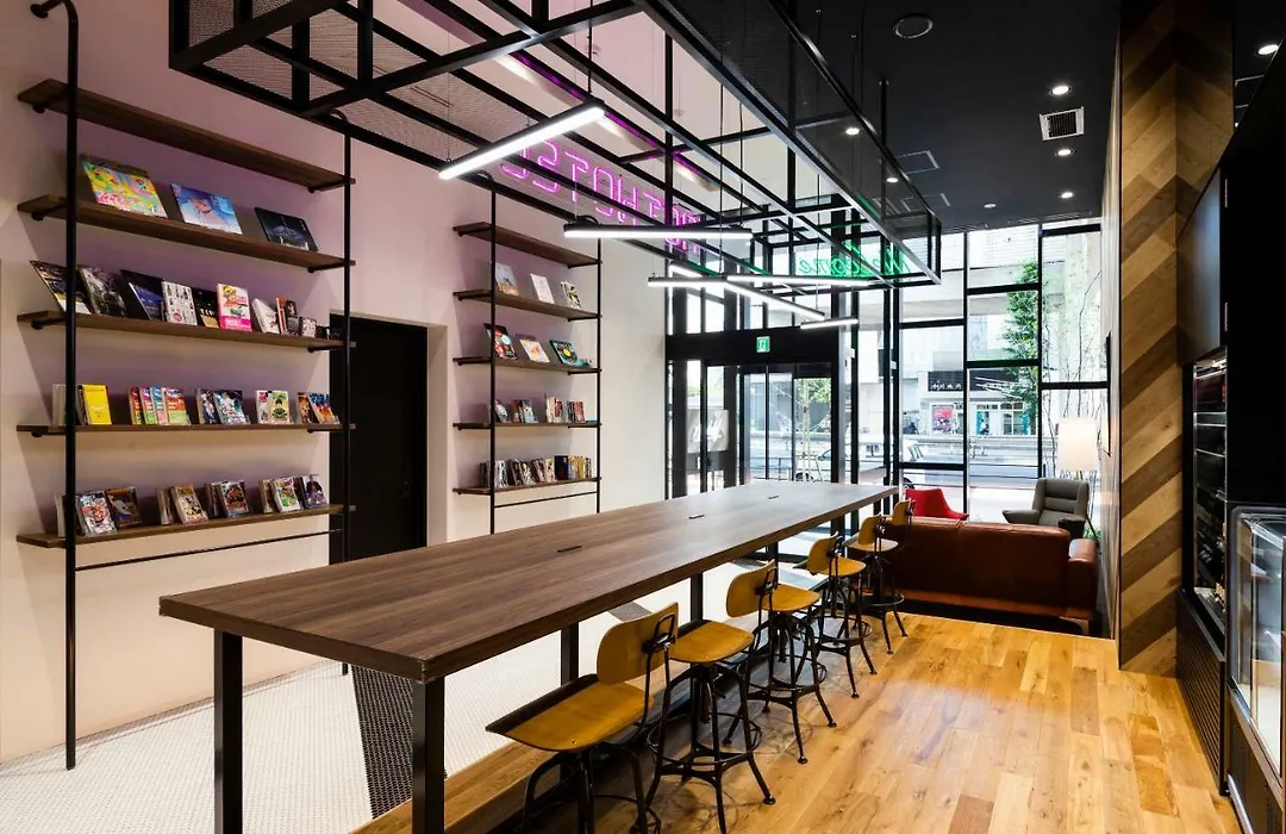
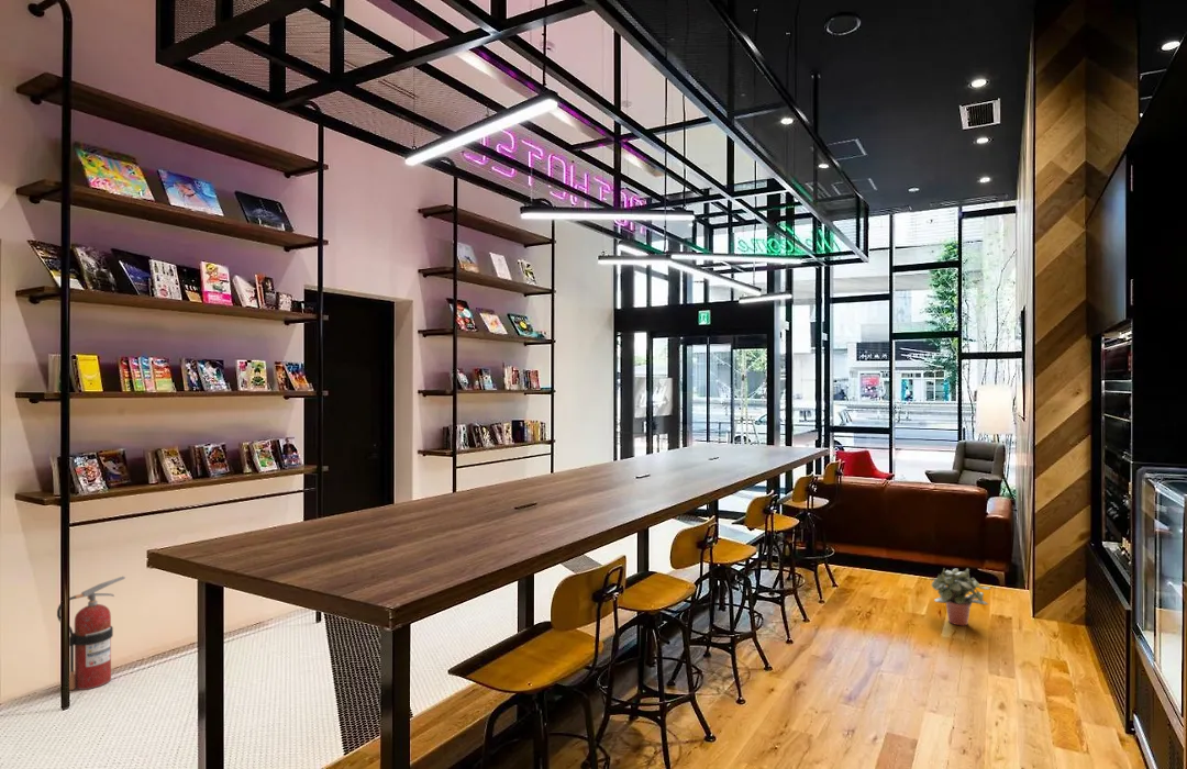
+ fire extinguisher (91, 633)
+ potted plant (958, 594)
